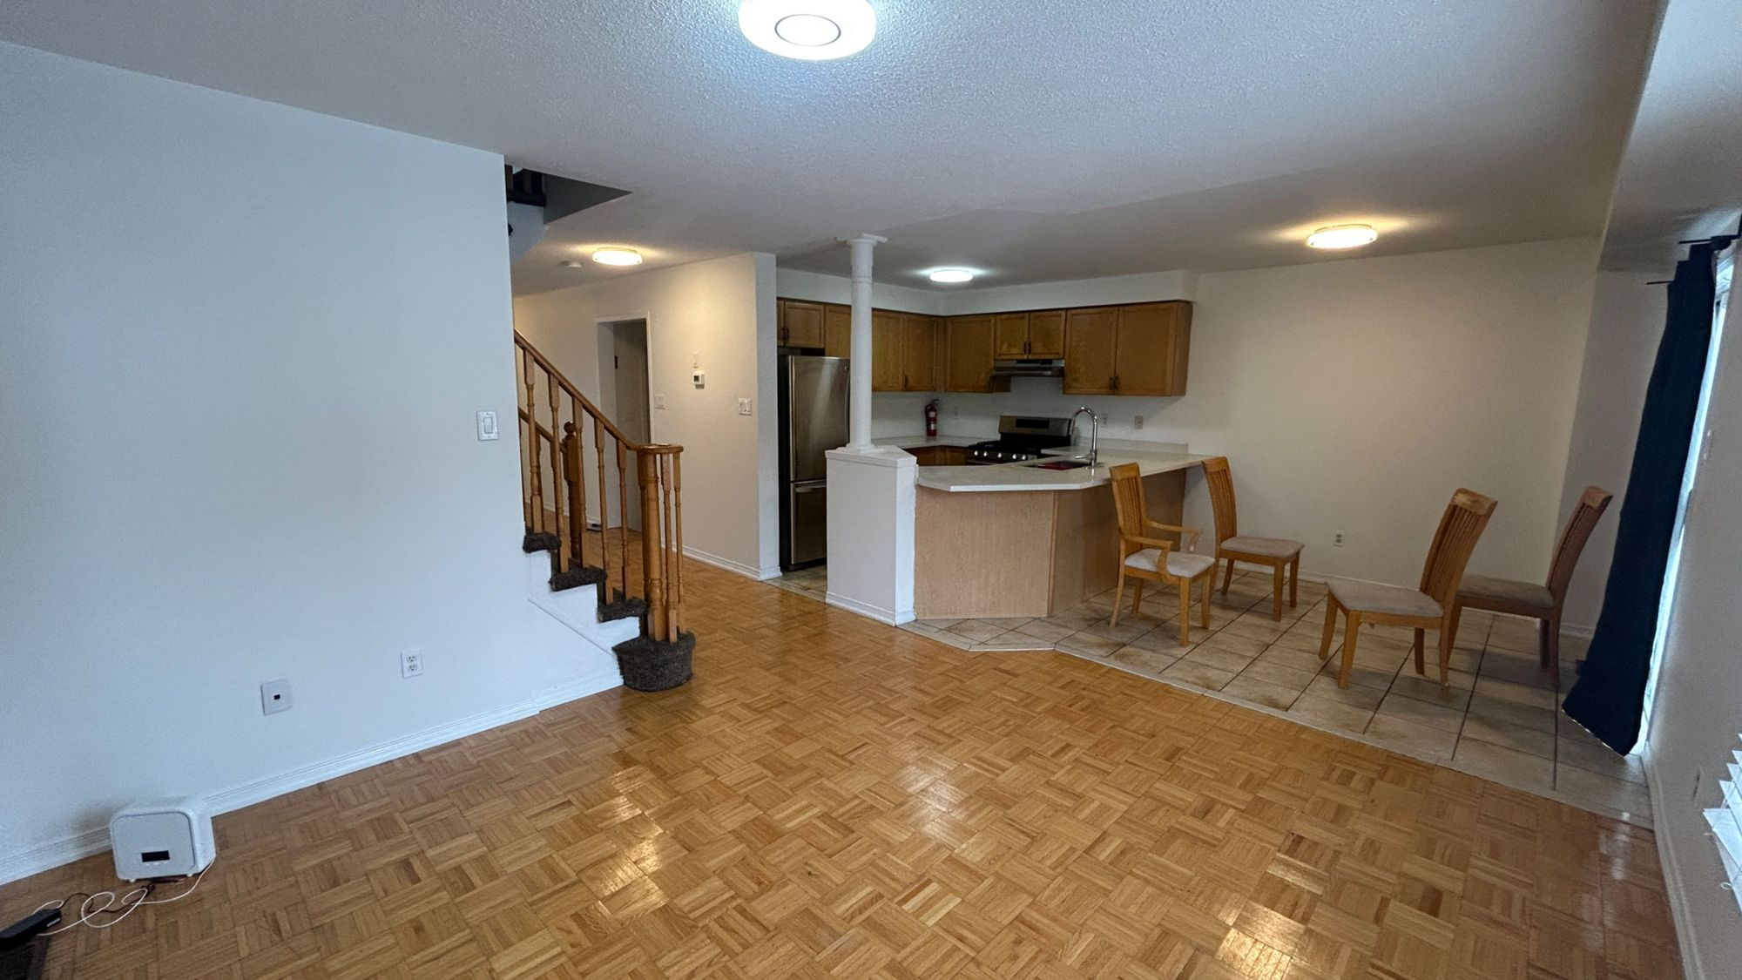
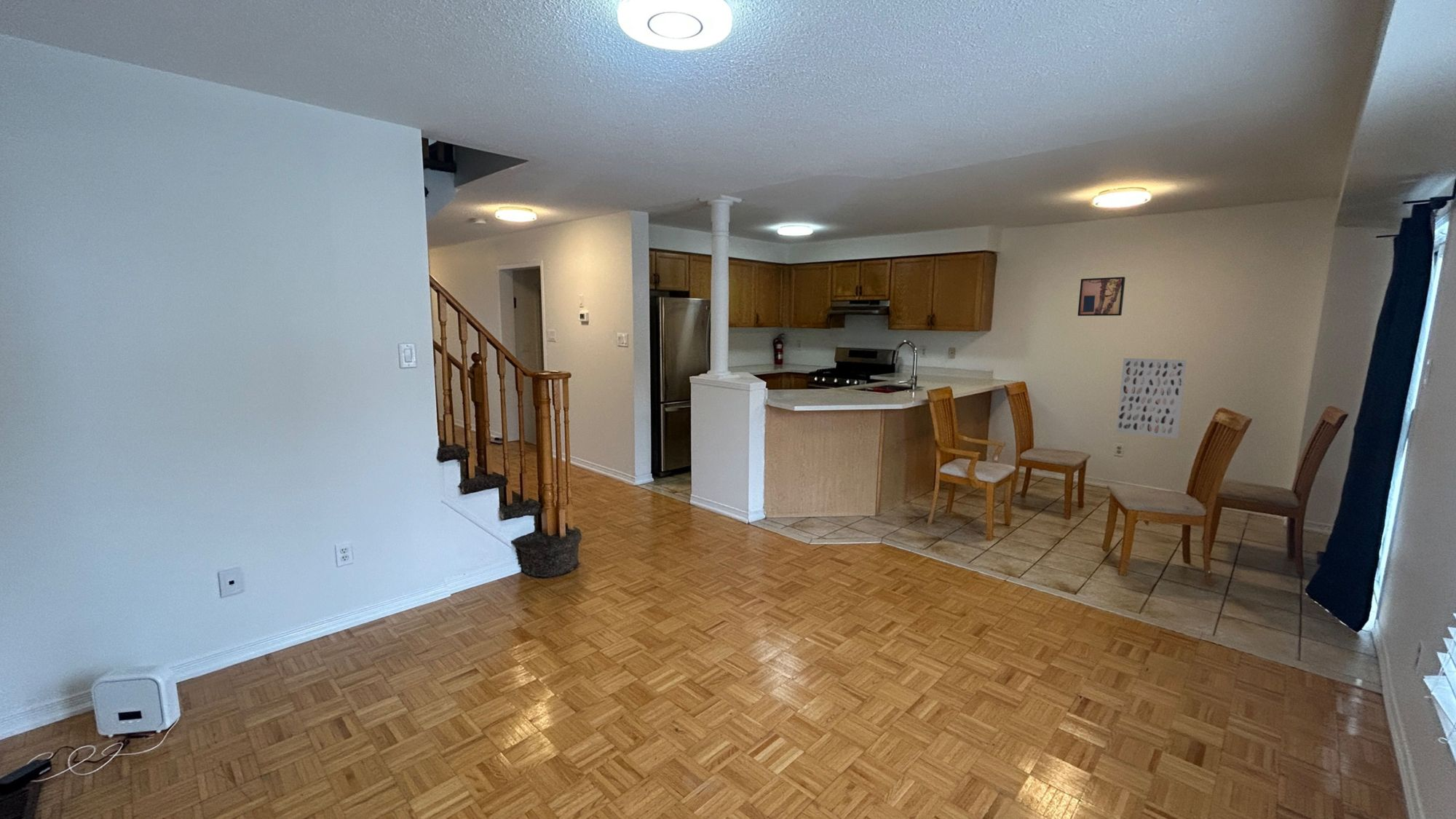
+ wall art (1150, 397)
+ wall art (1101, 296)
